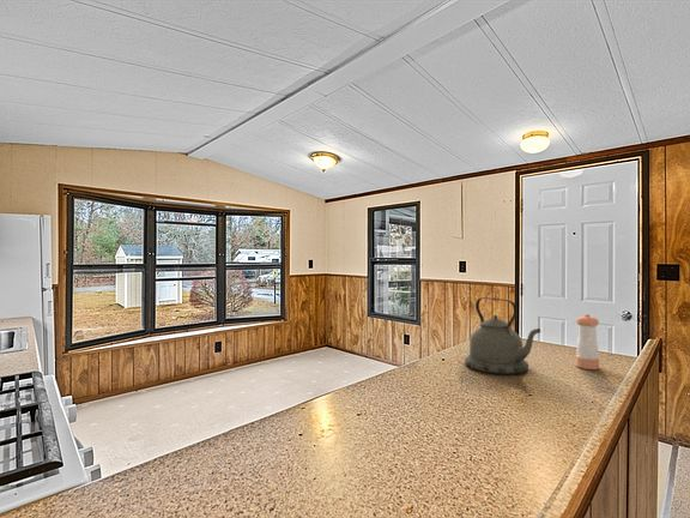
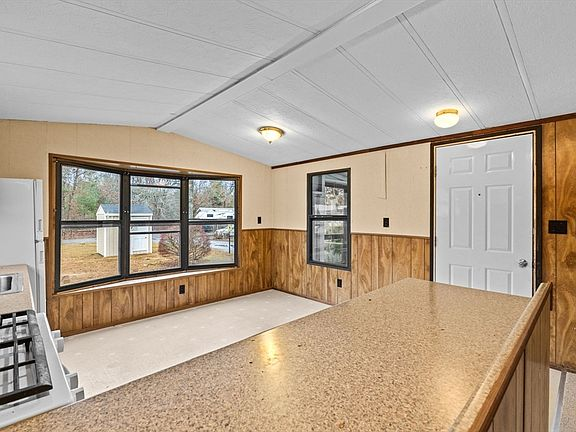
- pepper shaker (587, 339)
- kettle (500, 332)
